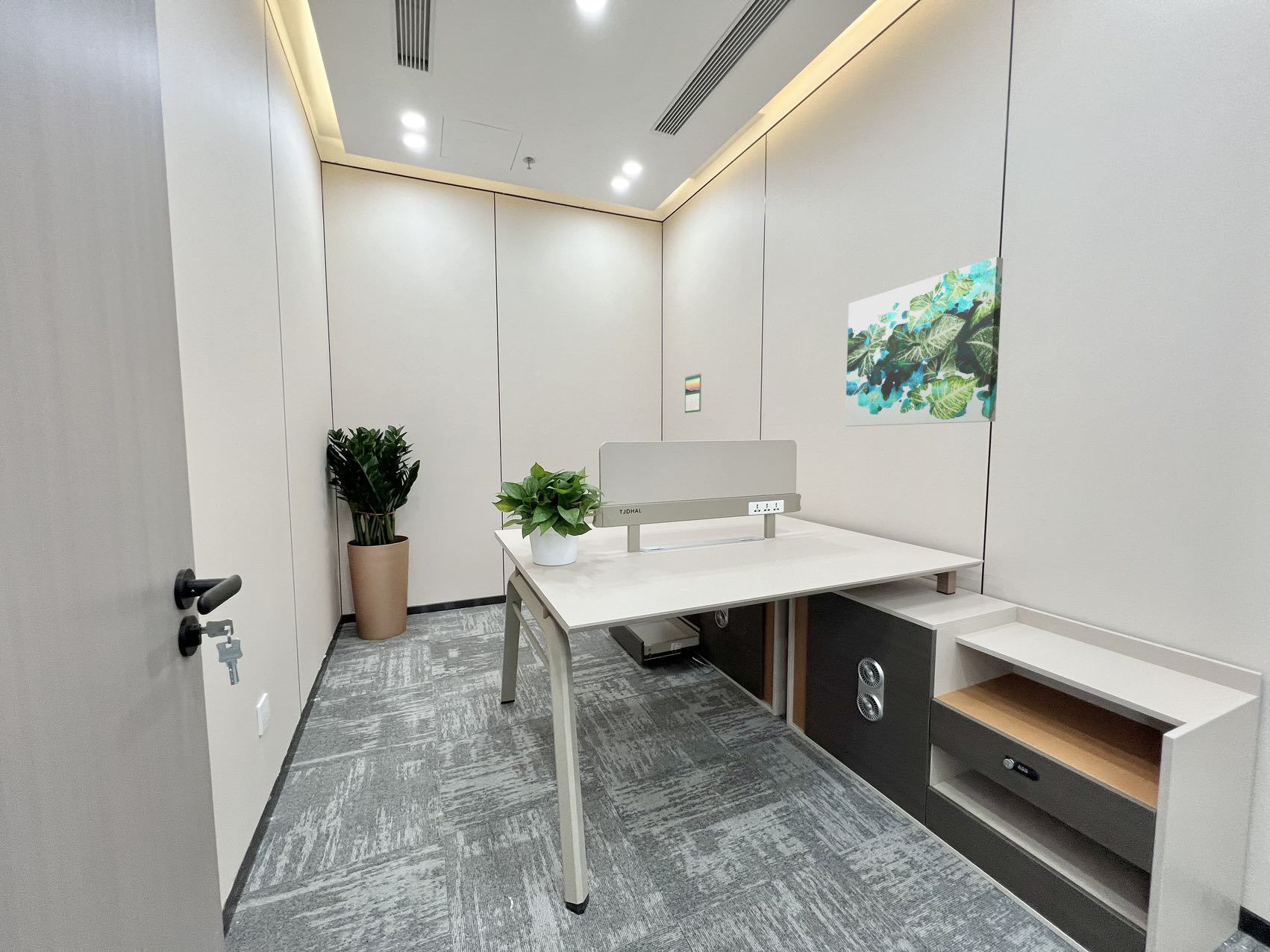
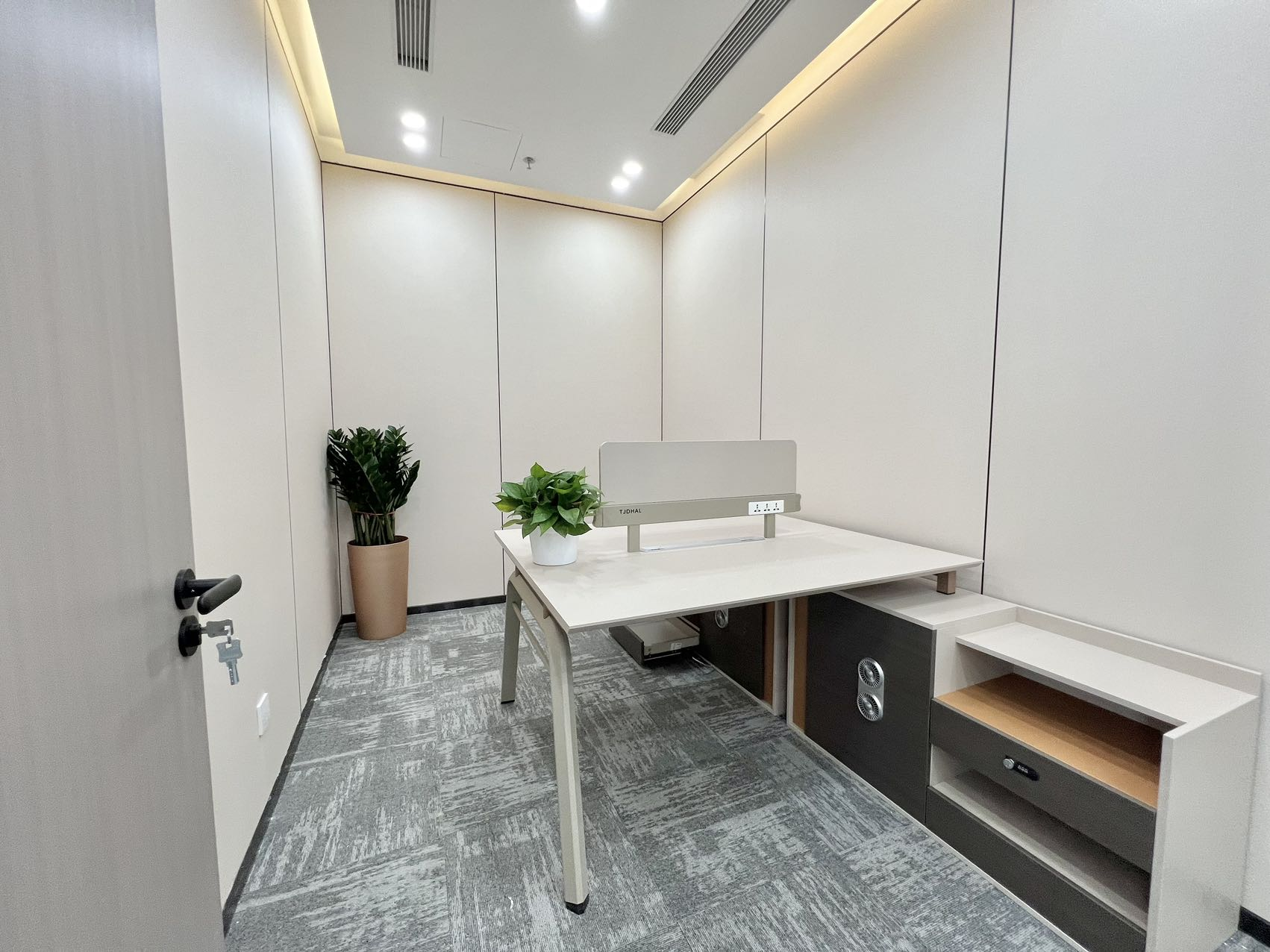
- wall art (913, 354)
- calendar (692, 393)
